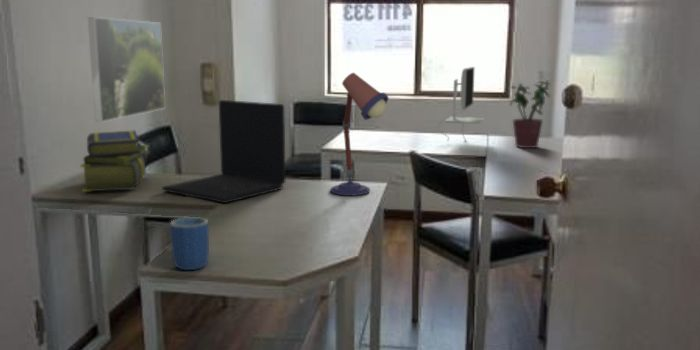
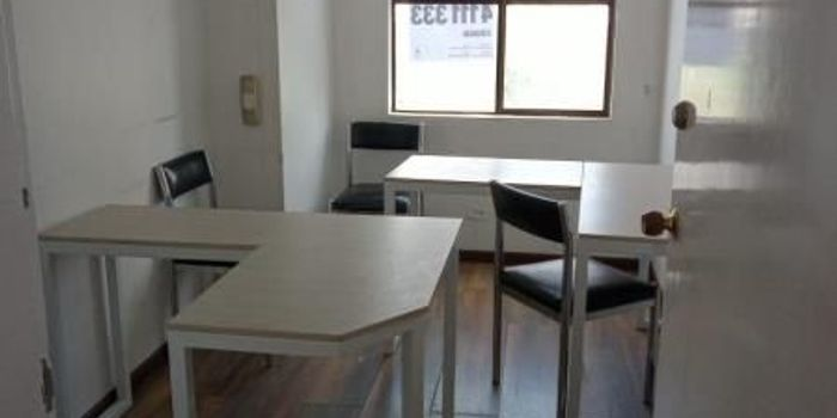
- laptop (223, 147)
- mug (190, 242)
- stack of books (115, 160)
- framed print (130, 68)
- computer monitor (461, 105)
- potted plant (525, 113)
- desk lamp (349, 132)
